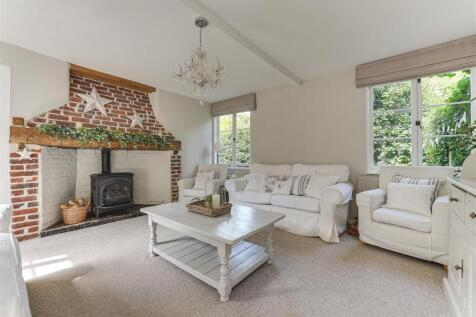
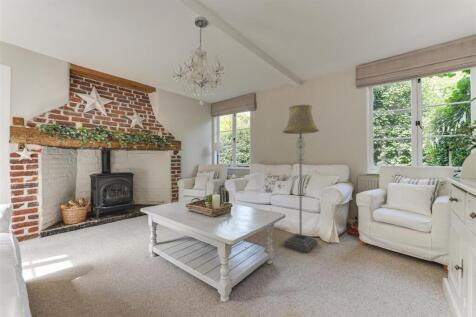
+ floor lamp (300, 176)
